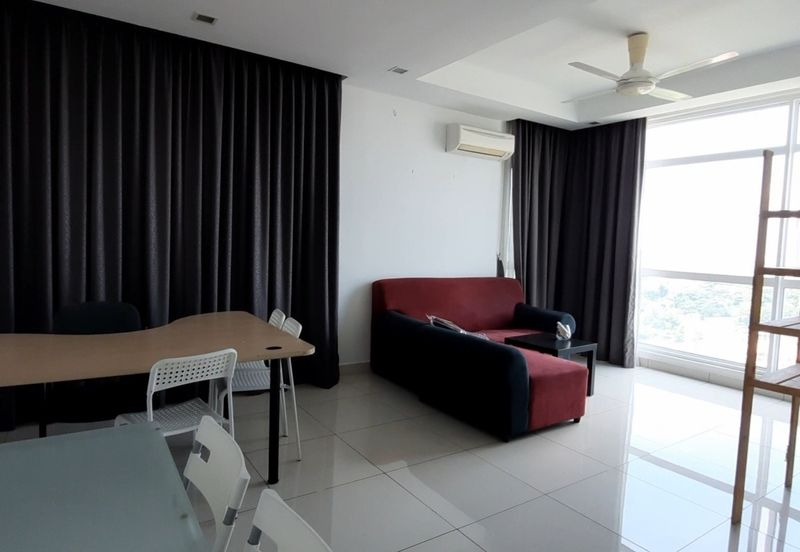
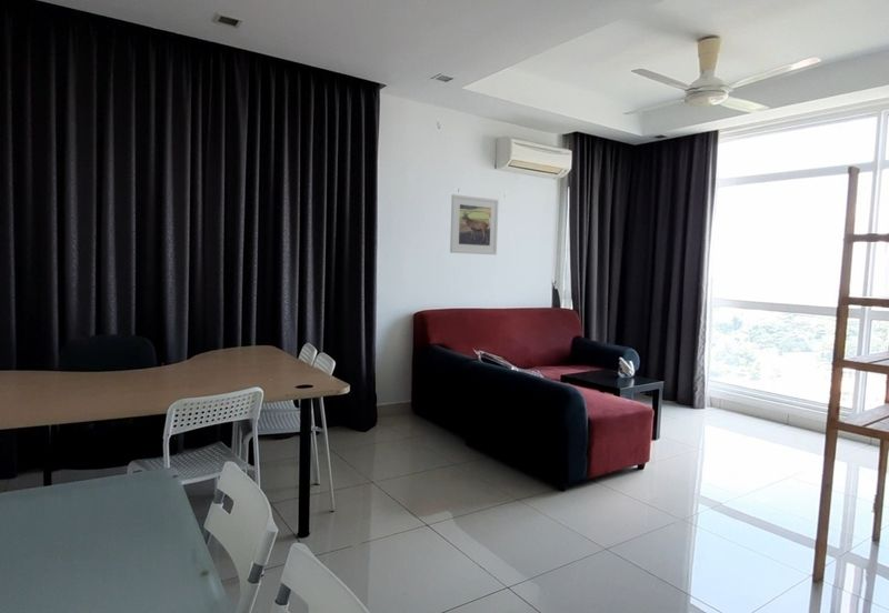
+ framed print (475, 225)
